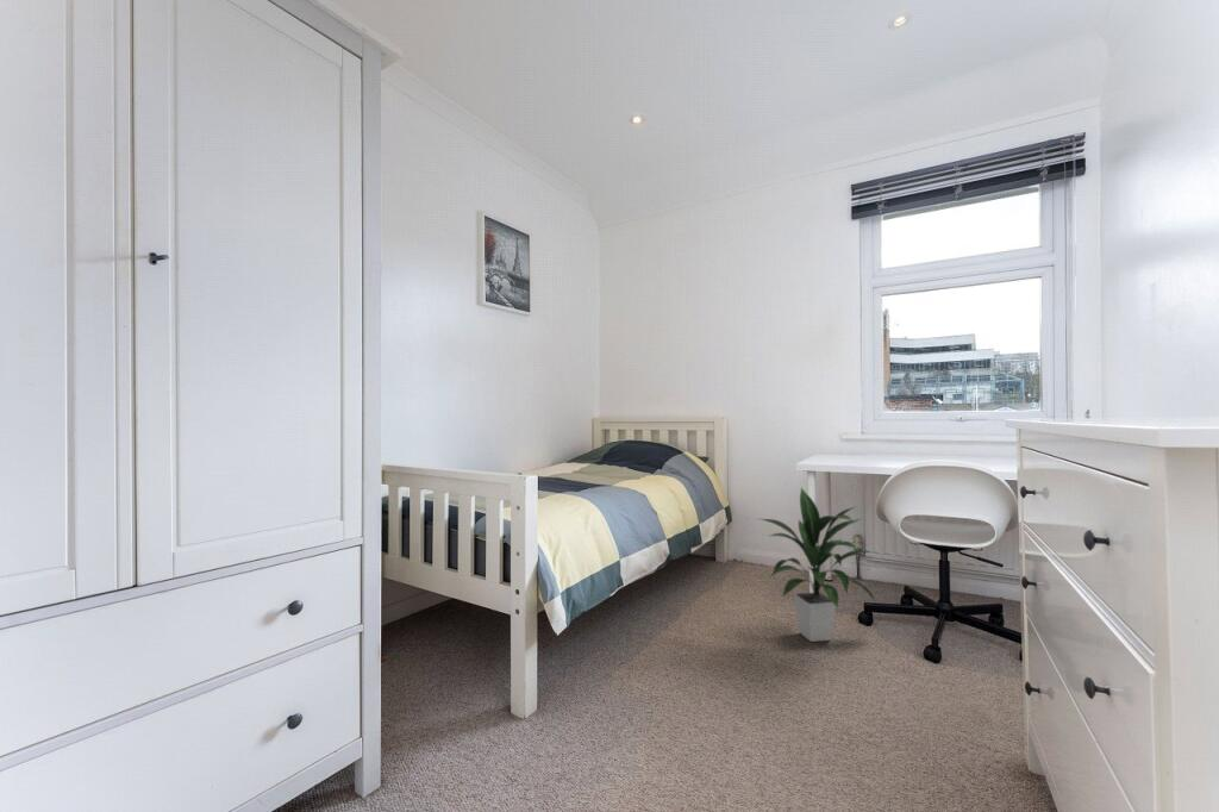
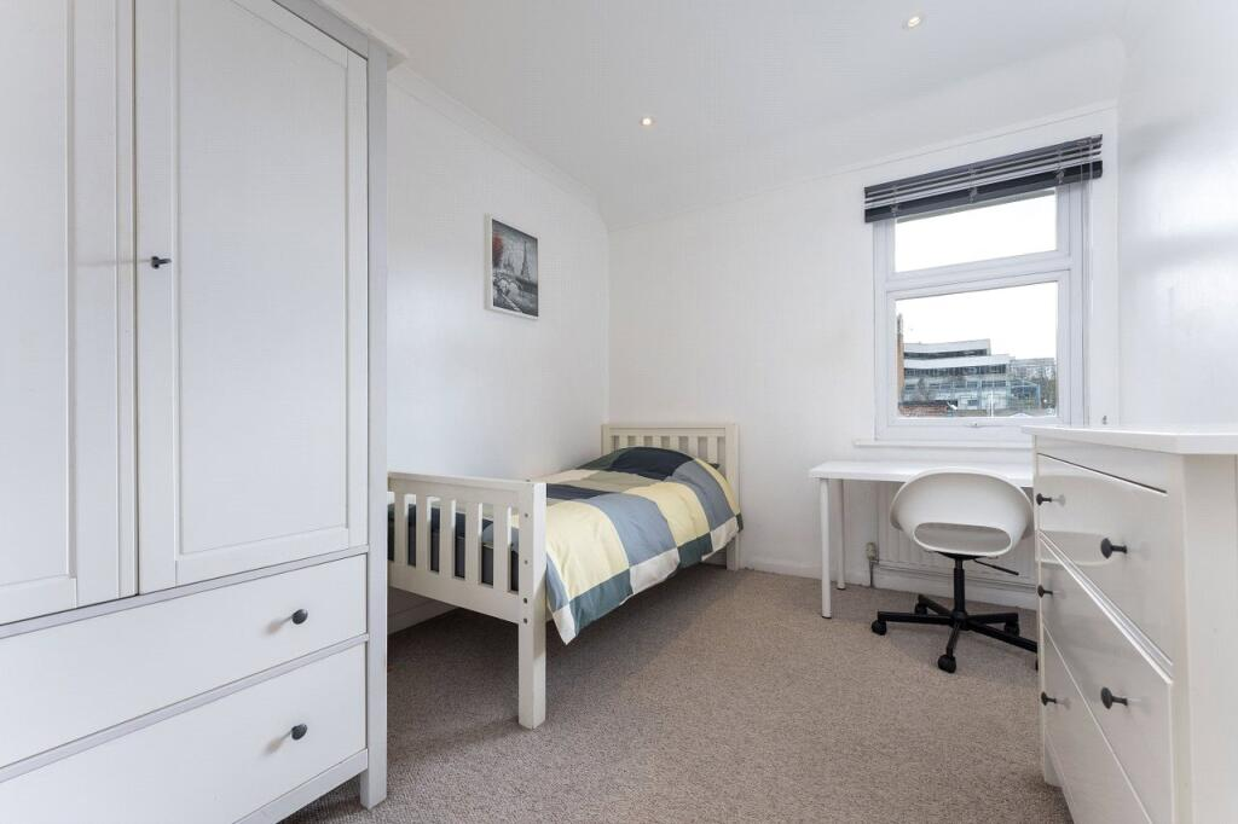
- indoor plant (820, 564)
